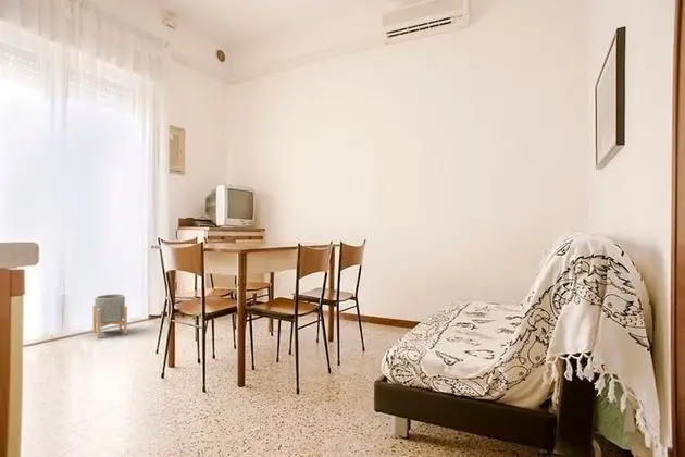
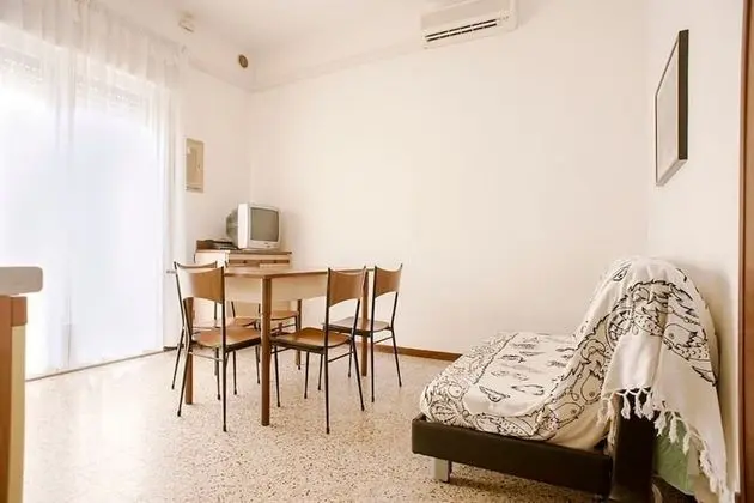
- planter (110, 314)
